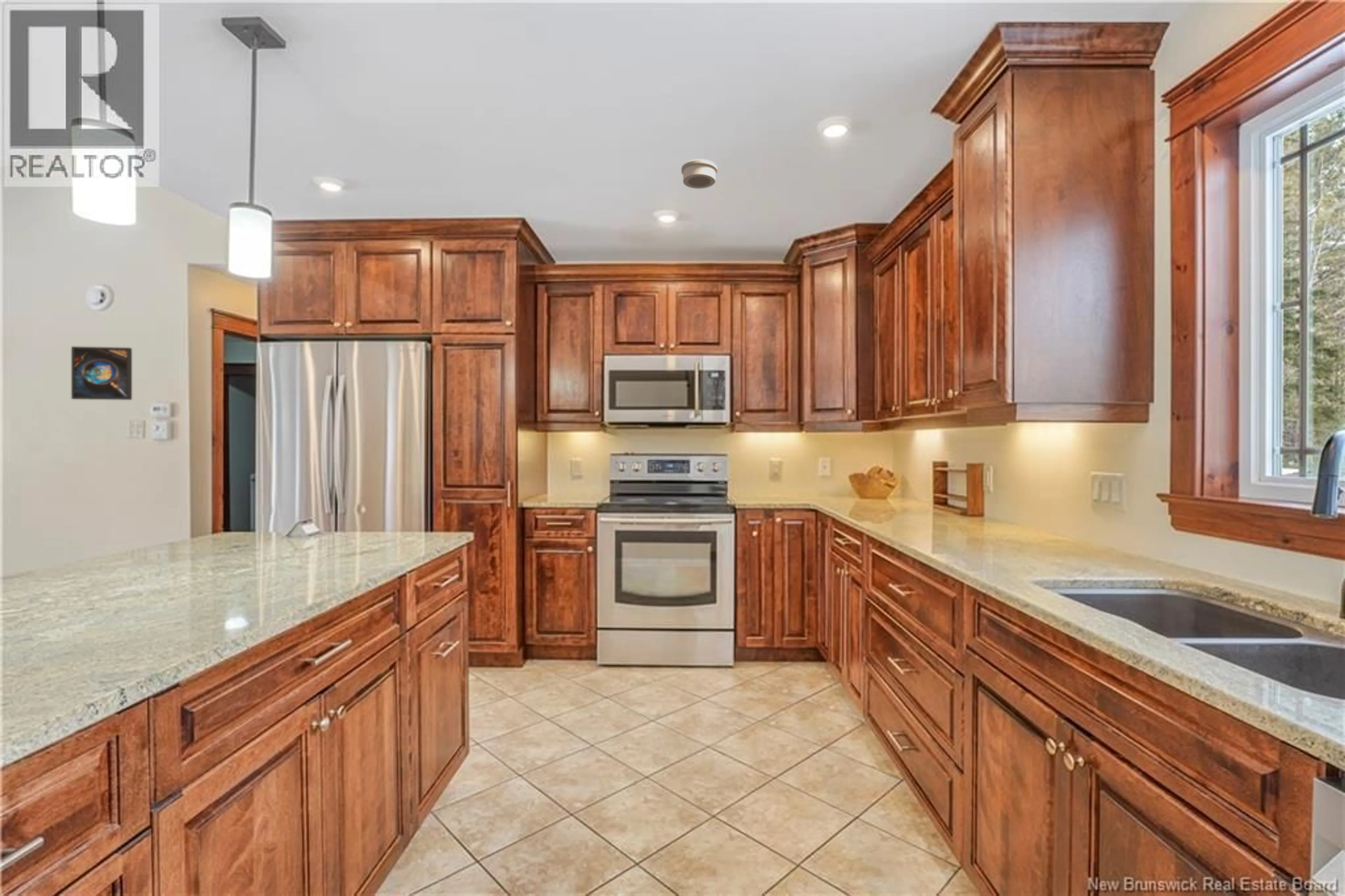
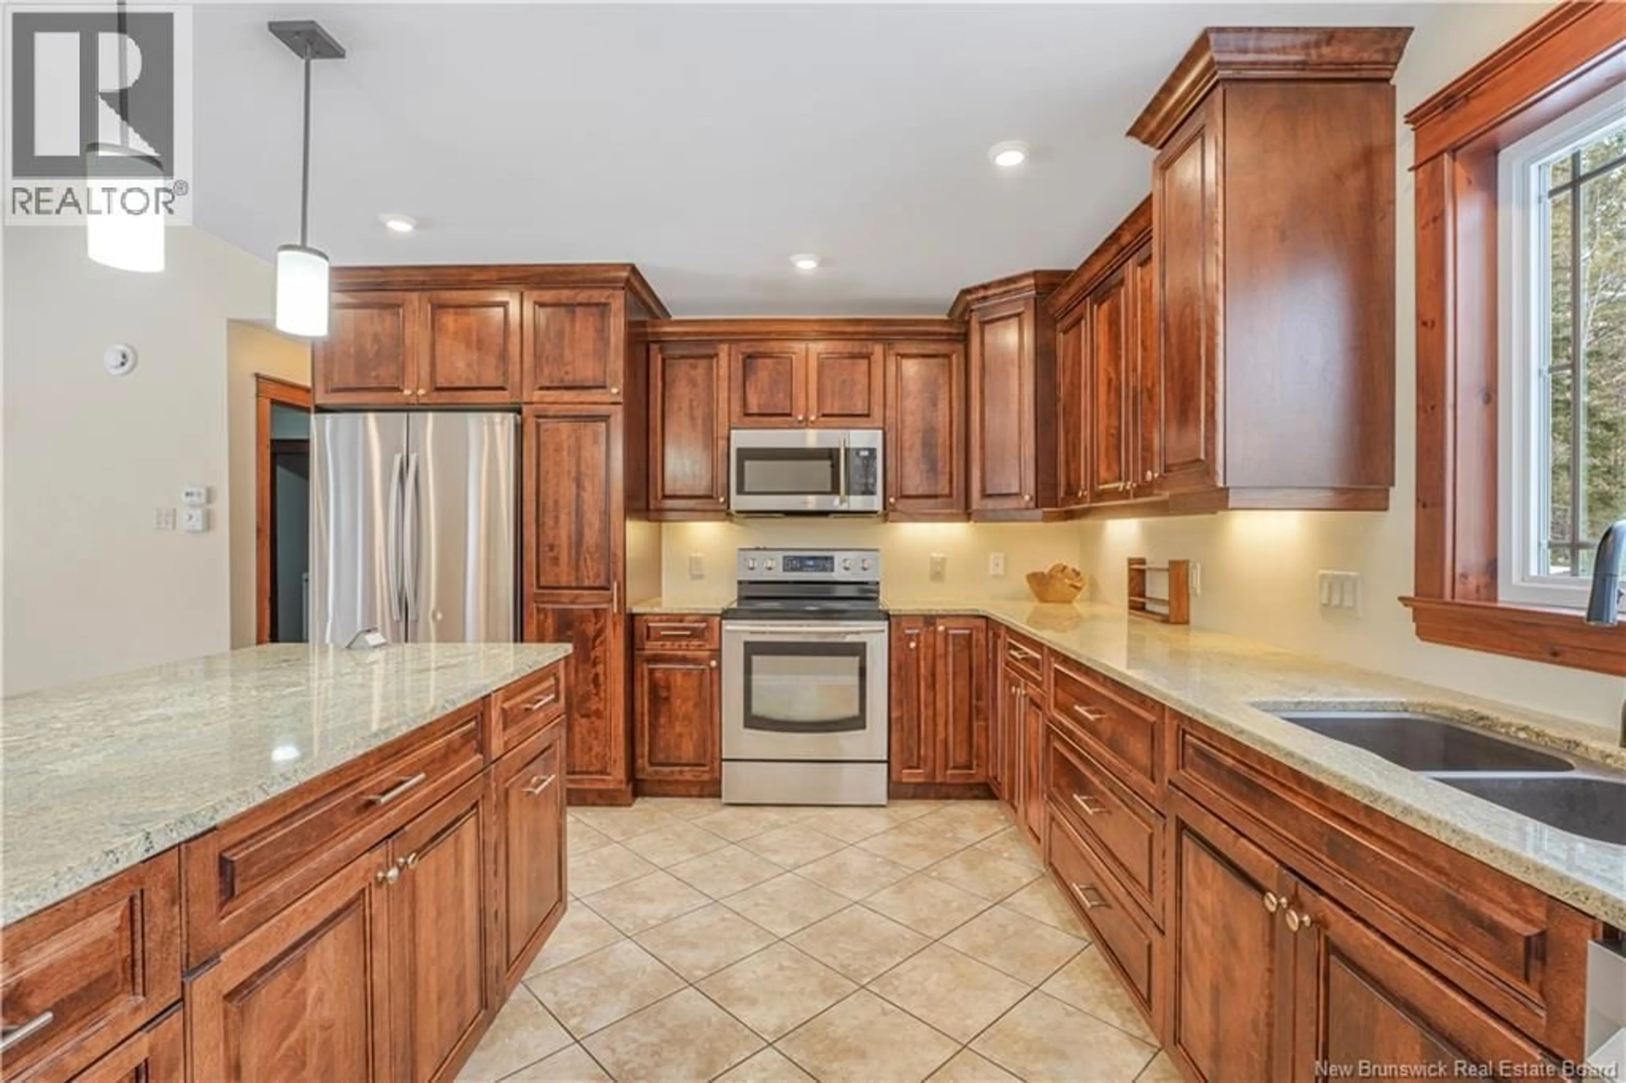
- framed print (102, 373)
- smoke detector (699, 172)
